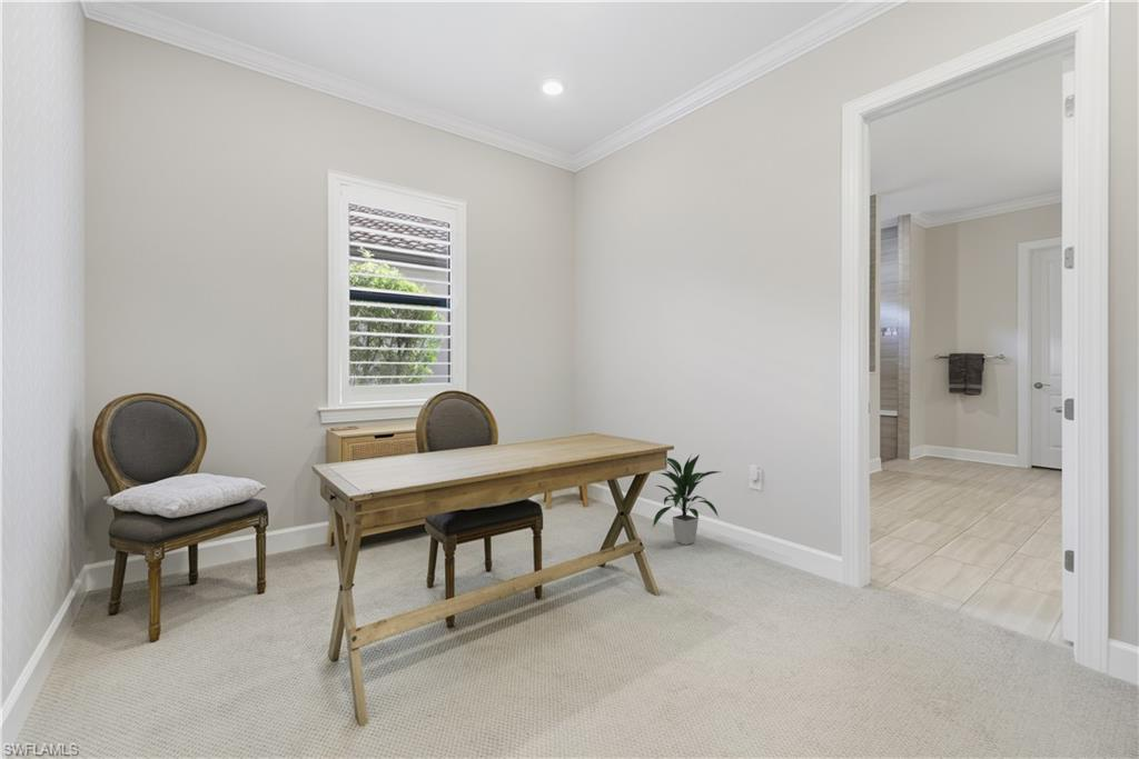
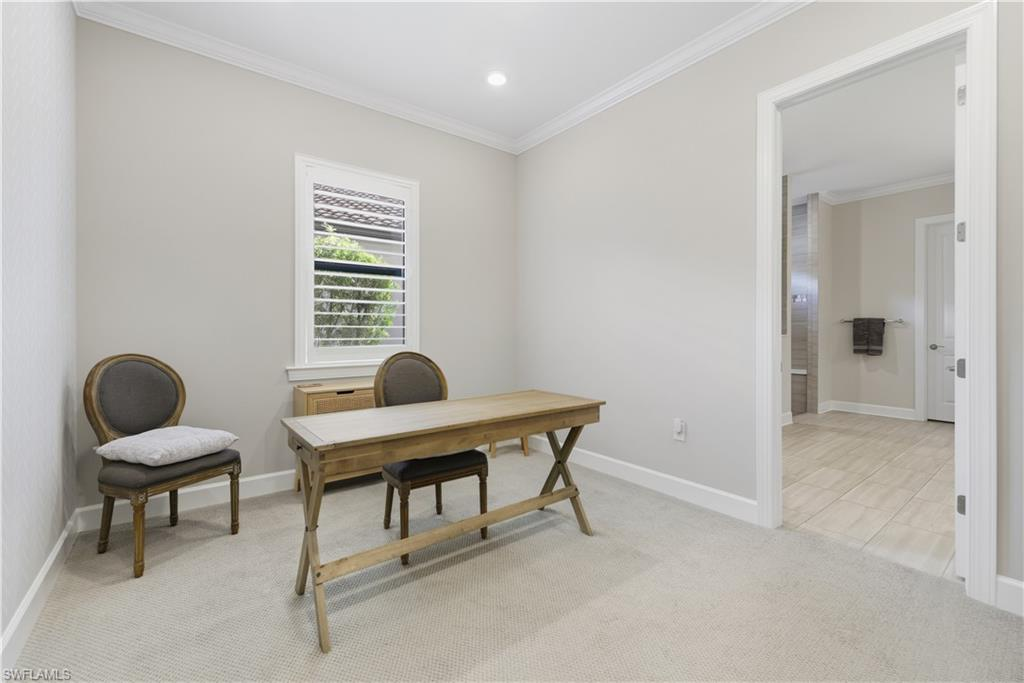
- indoor plant (681, 496)
